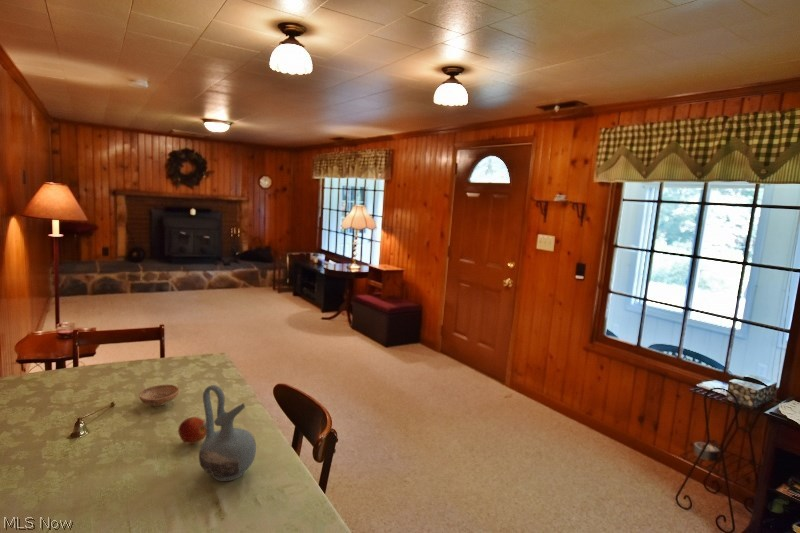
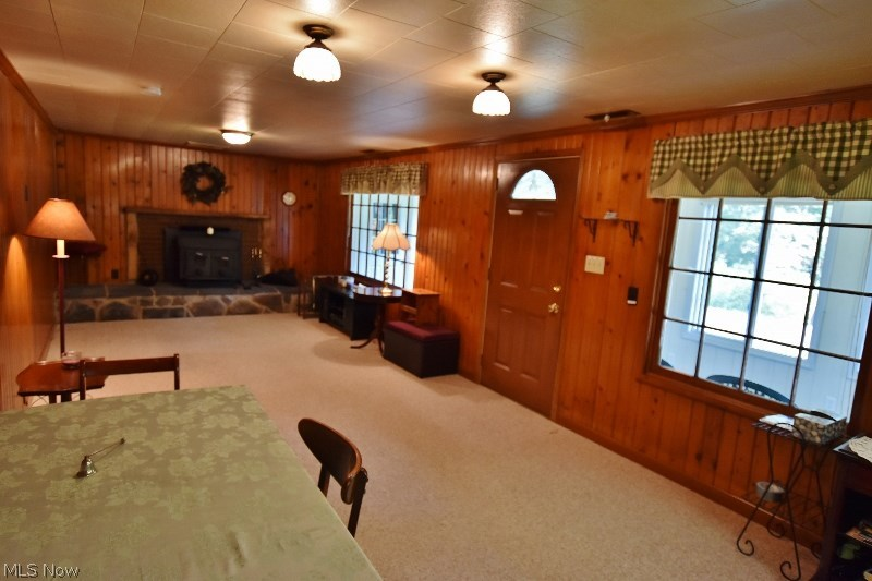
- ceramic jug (228, 430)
- bowl (159, 397)
- fruit (193, 430)
